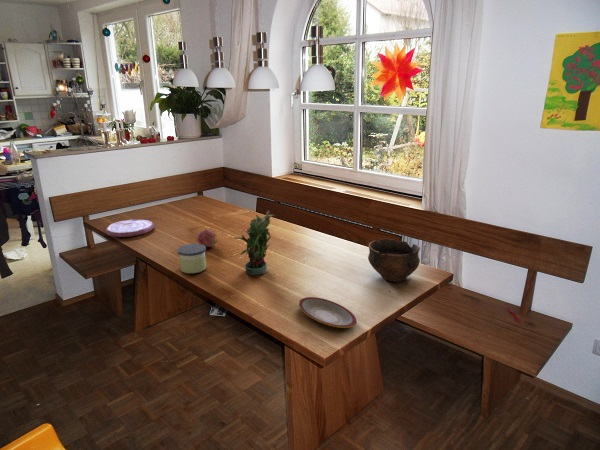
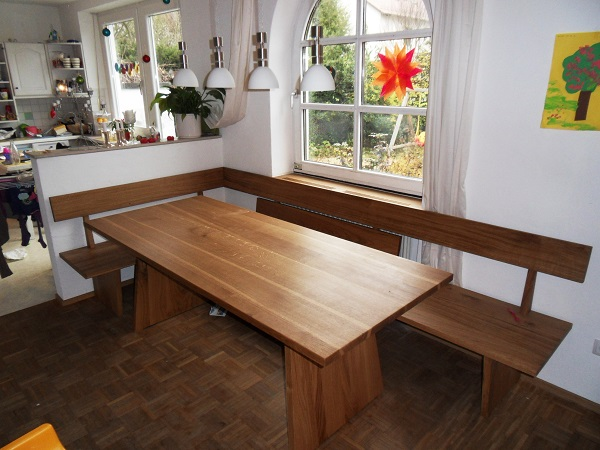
- fruit (206, 237)
- candle (192, 259)
- potted plant (258, 242)
- plate (326, 313)
- plate (130, 227)
- bowl (393, 261)
